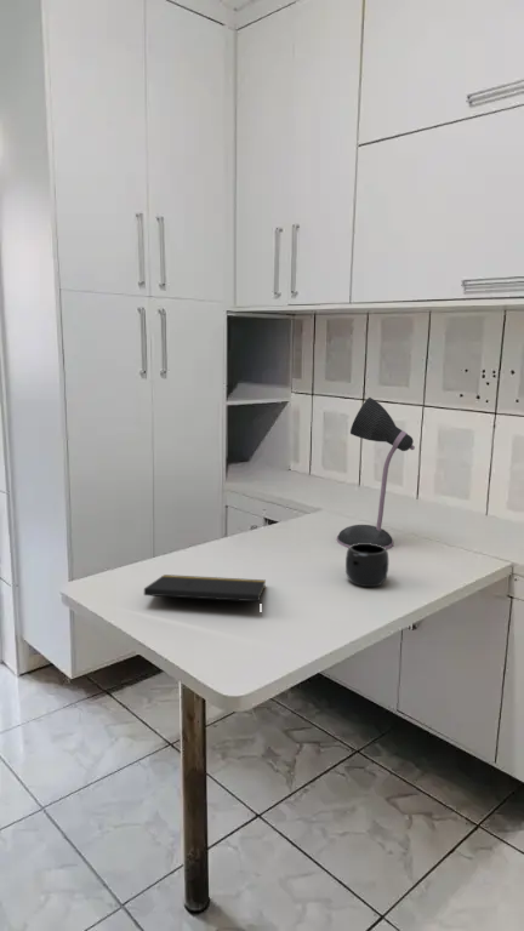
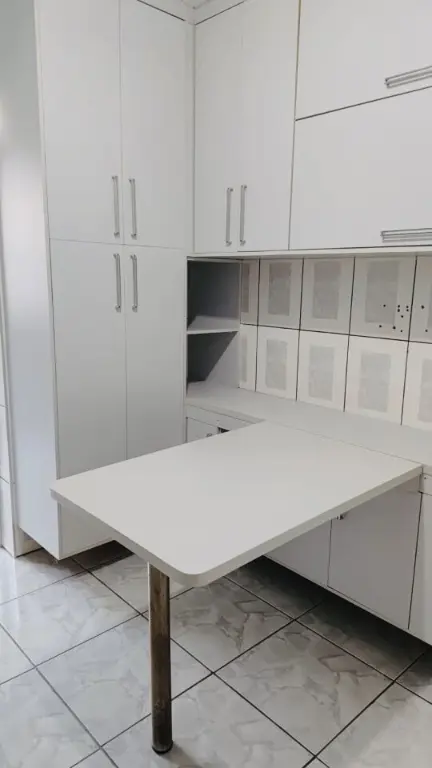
- notepad (207, 587)
- desk lamp (382, 474)
- mug (369, 562)
